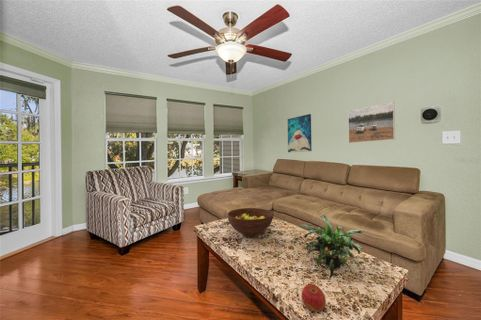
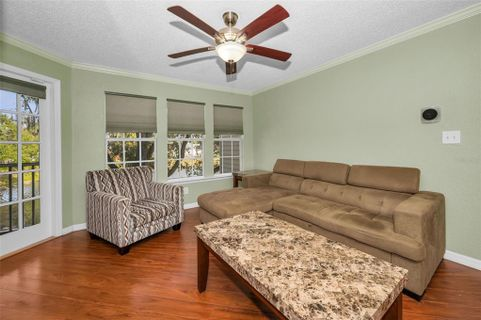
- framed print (369, 124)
- potted plant (332, 241)
- fruit bowl (250, 223)
- apple (313, 297)
- wall art (298, 134)
